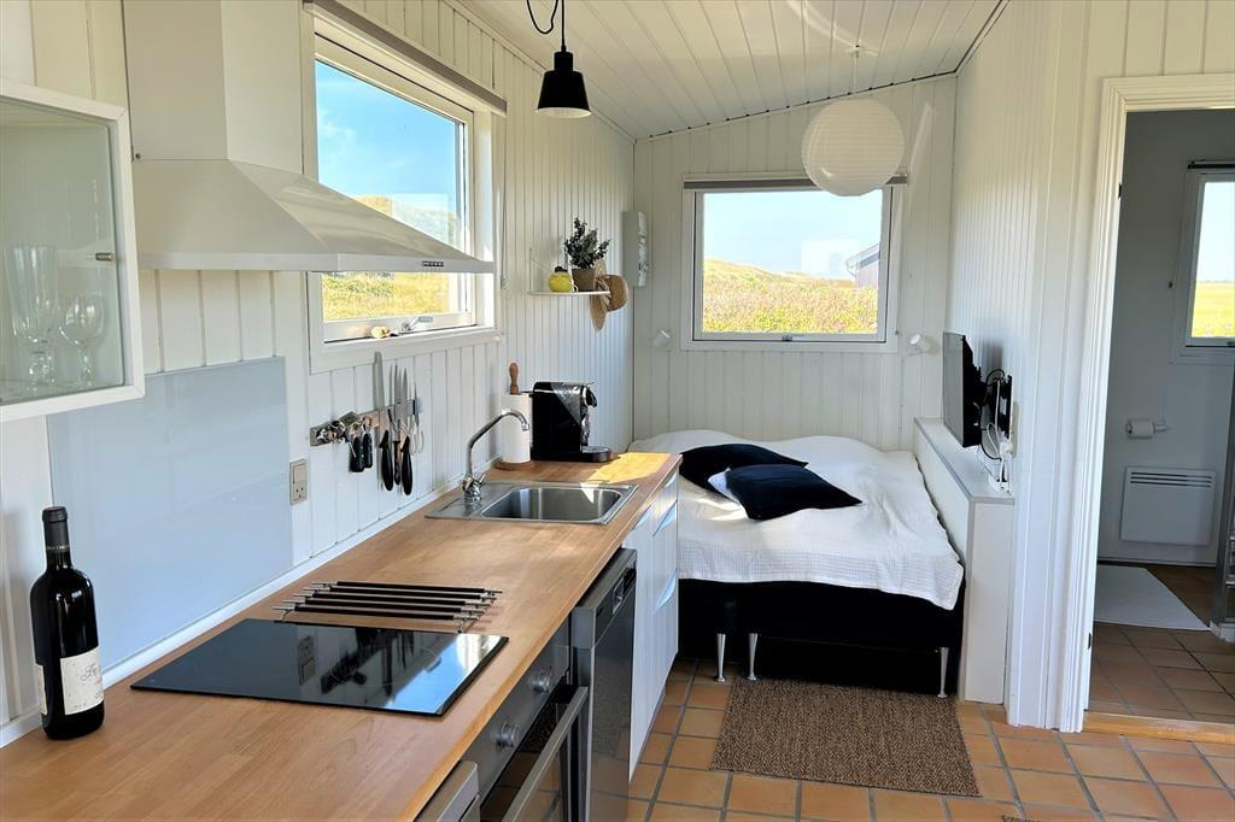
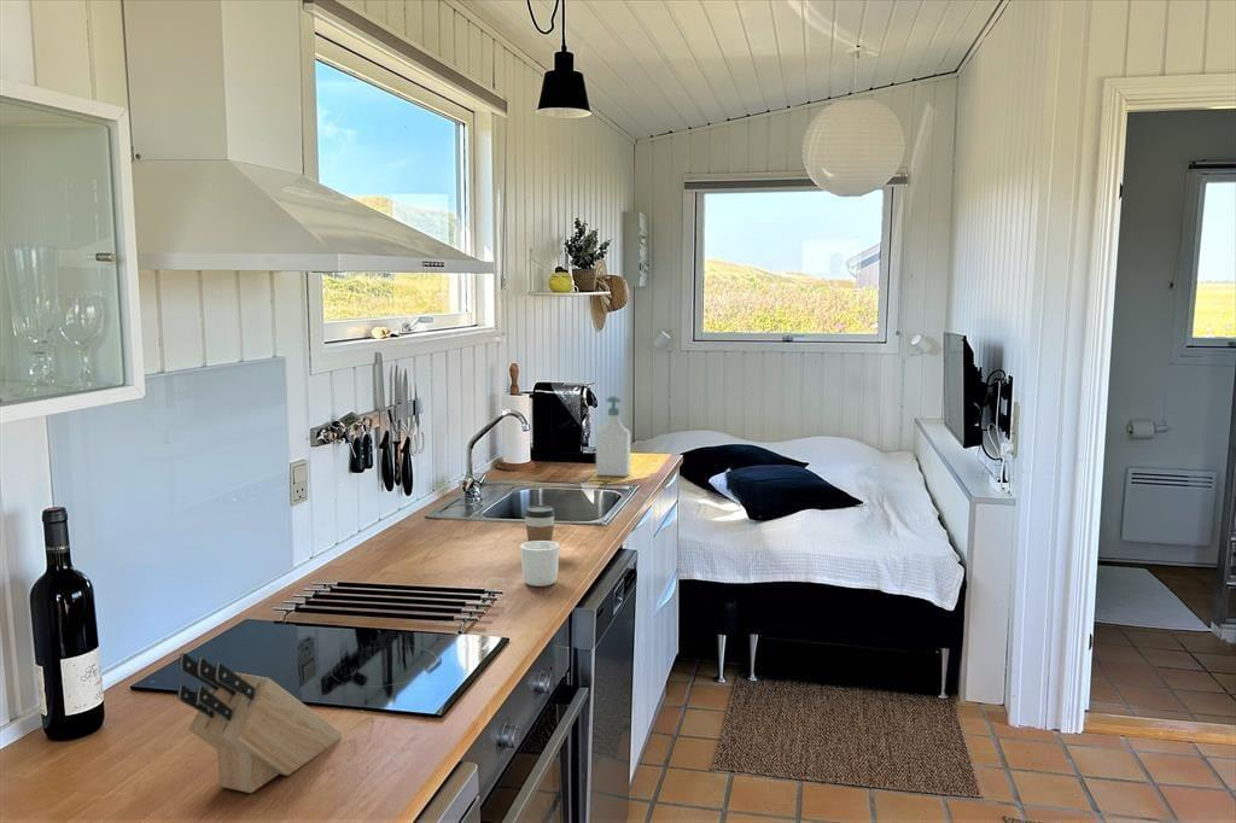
+ coffee cup (540, 531)
+ mug (541, 561)
+ soap bottle (613, 434)
+ knife block (260, 701)
